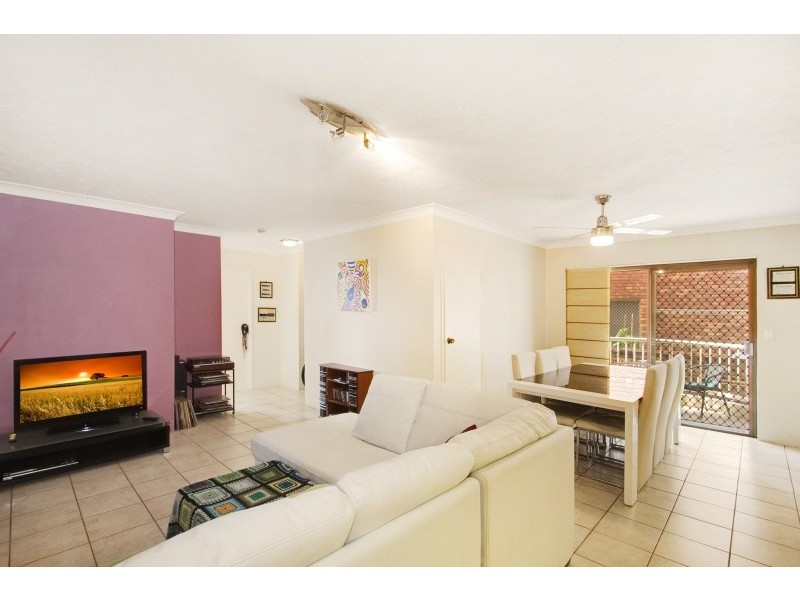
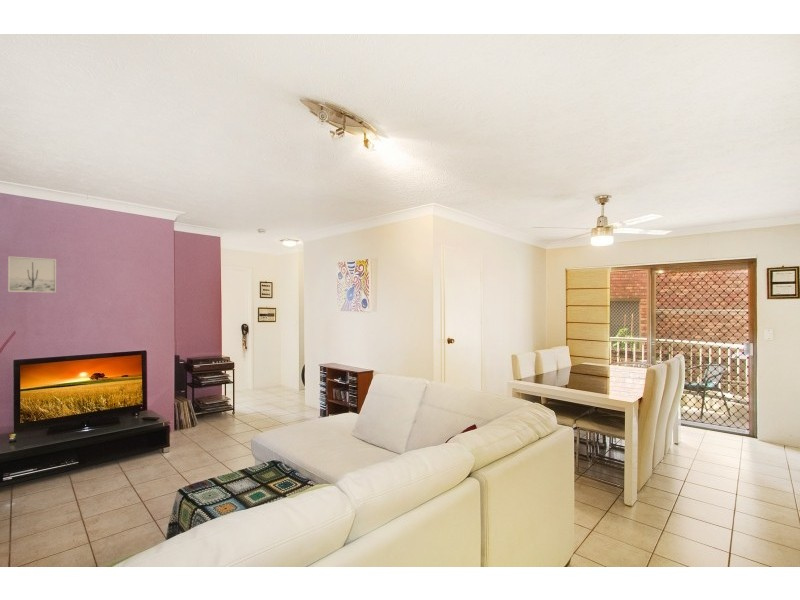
+ wall art (32, 275)
